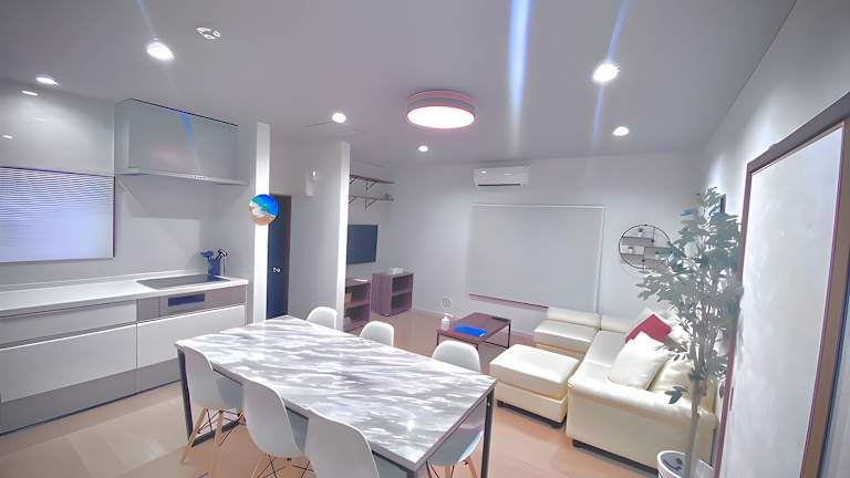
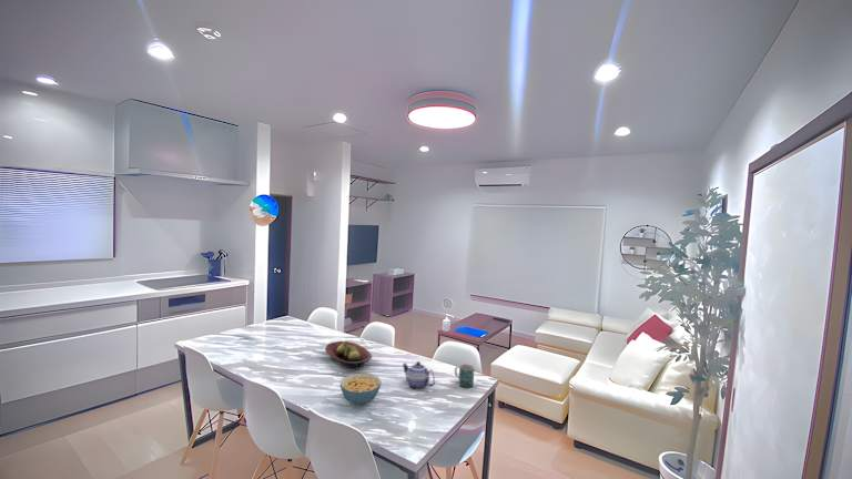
+ mug (463, 374)
+ fruit bowl (347, 351)
+ teapot (418, 374)
+ cereal bowl (359, 391)
